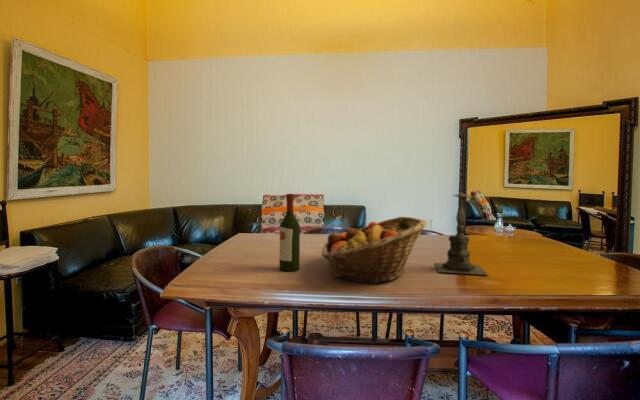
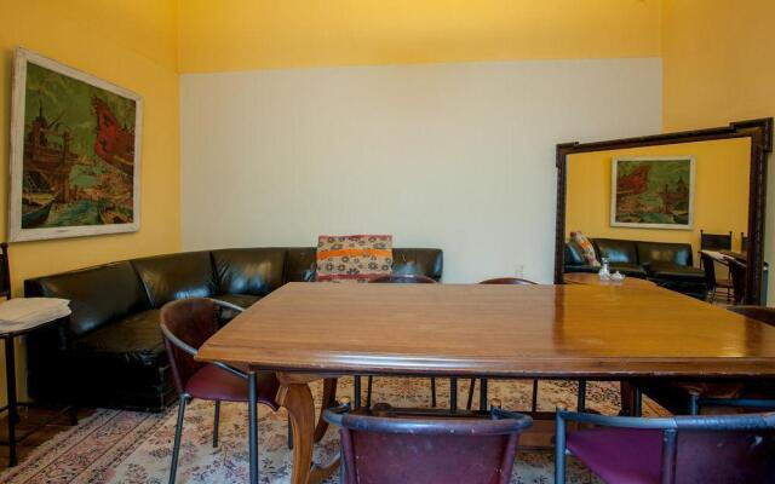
- candle holder (460, 225)
- fruit basket (371, 244)
- wine bottle (289, 231)
